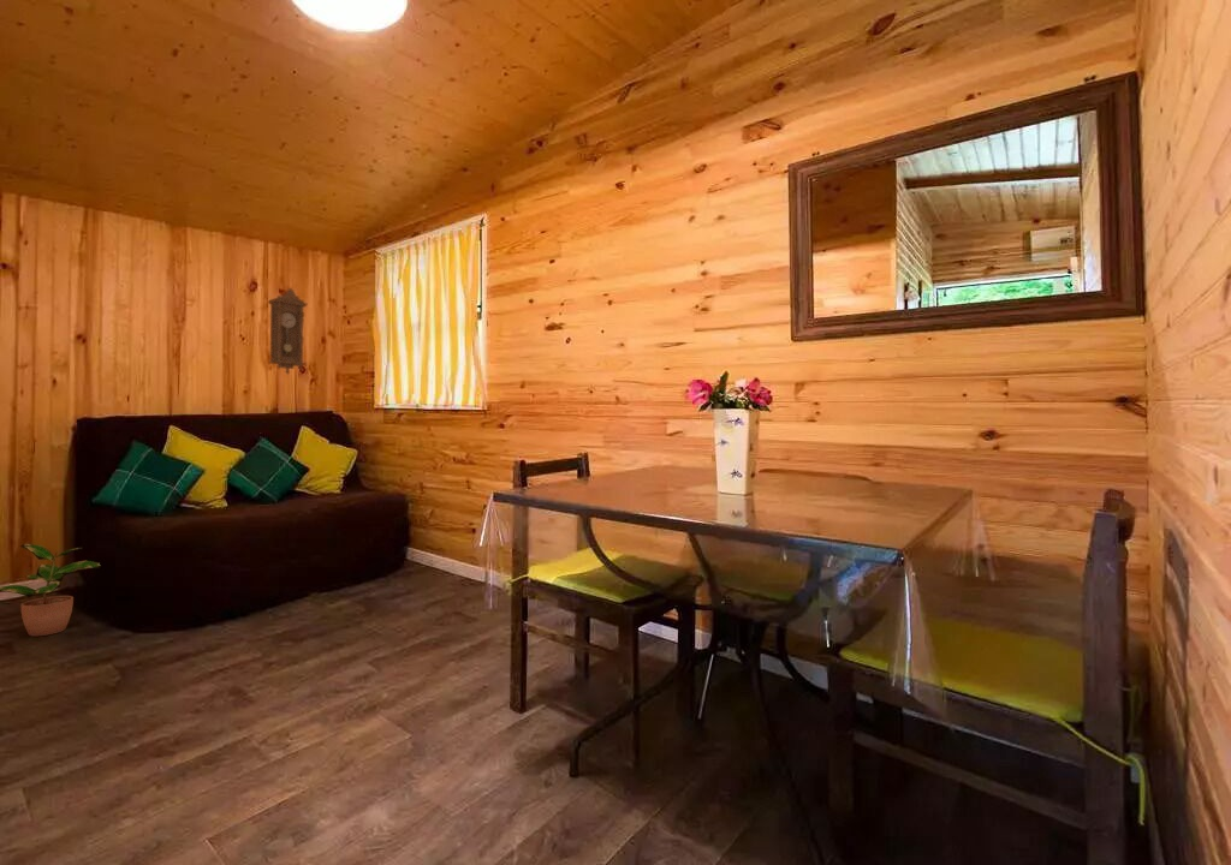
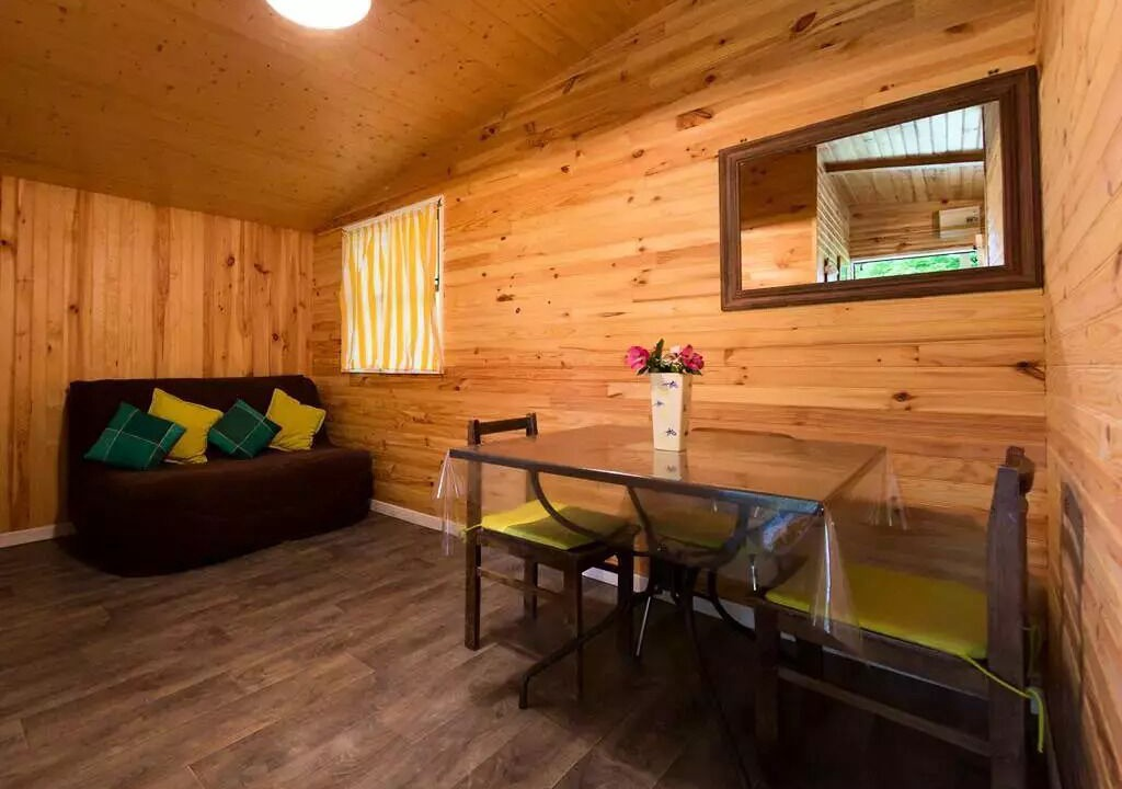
- pendulum clock (287, 332)
- potted plant (52, 586)
